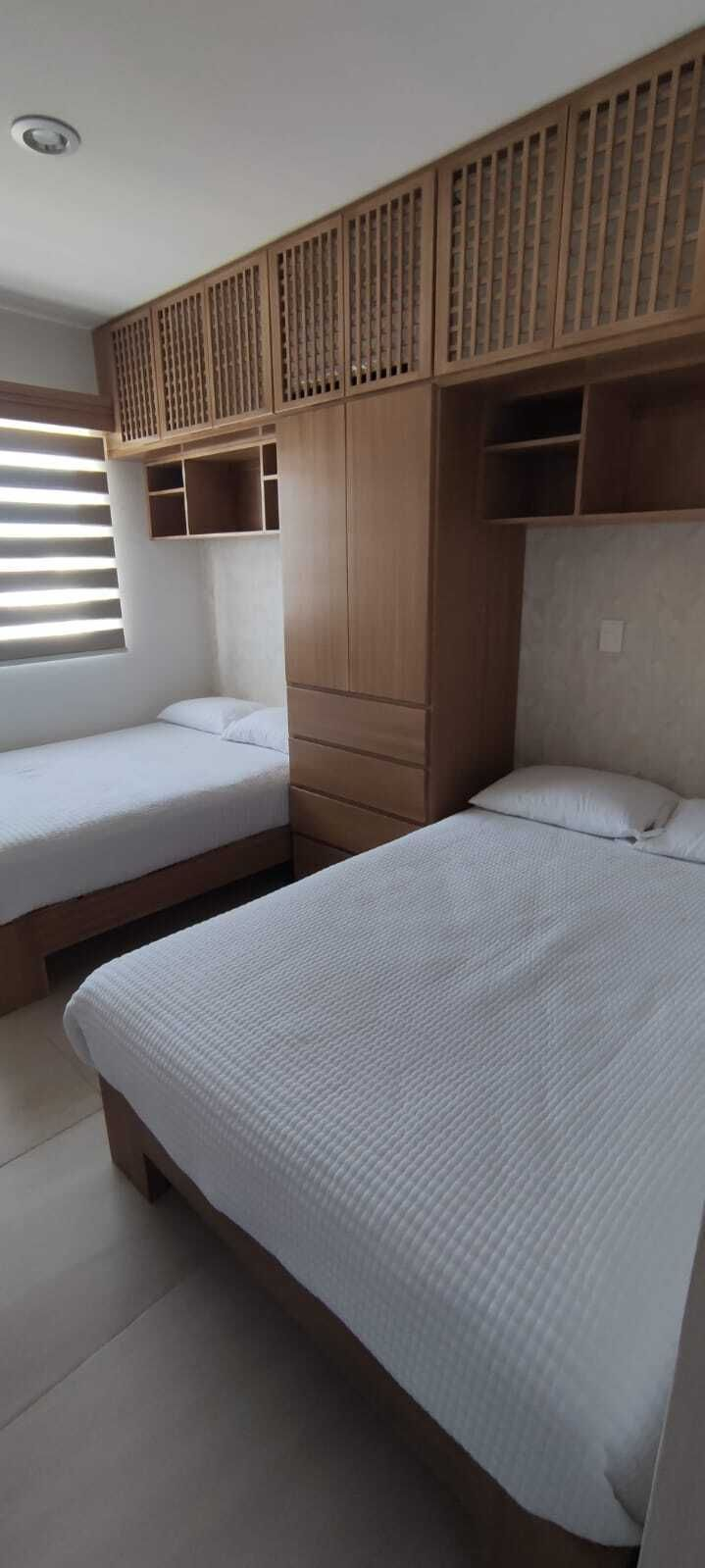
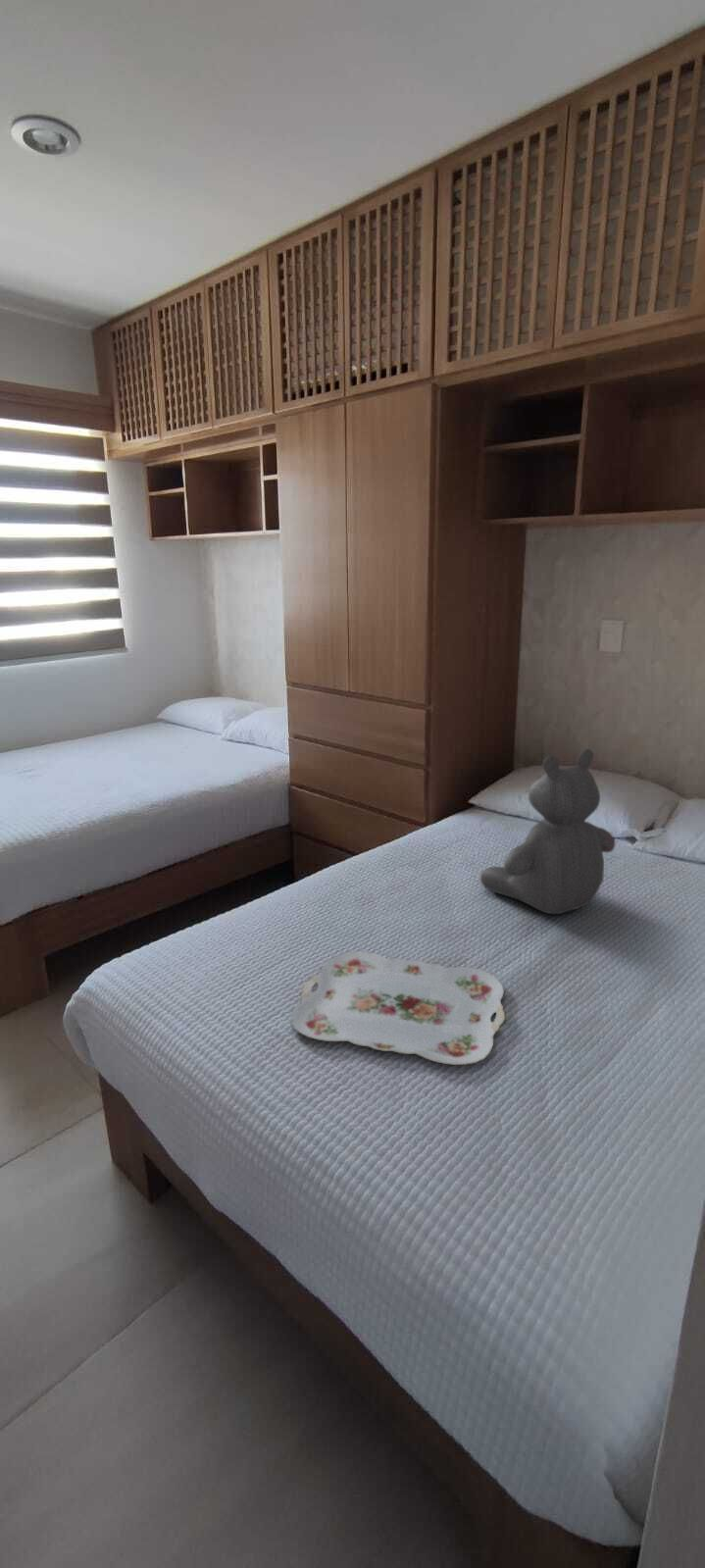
+ serving tray (400, 1003)
+ teddy bear (545, 825)
